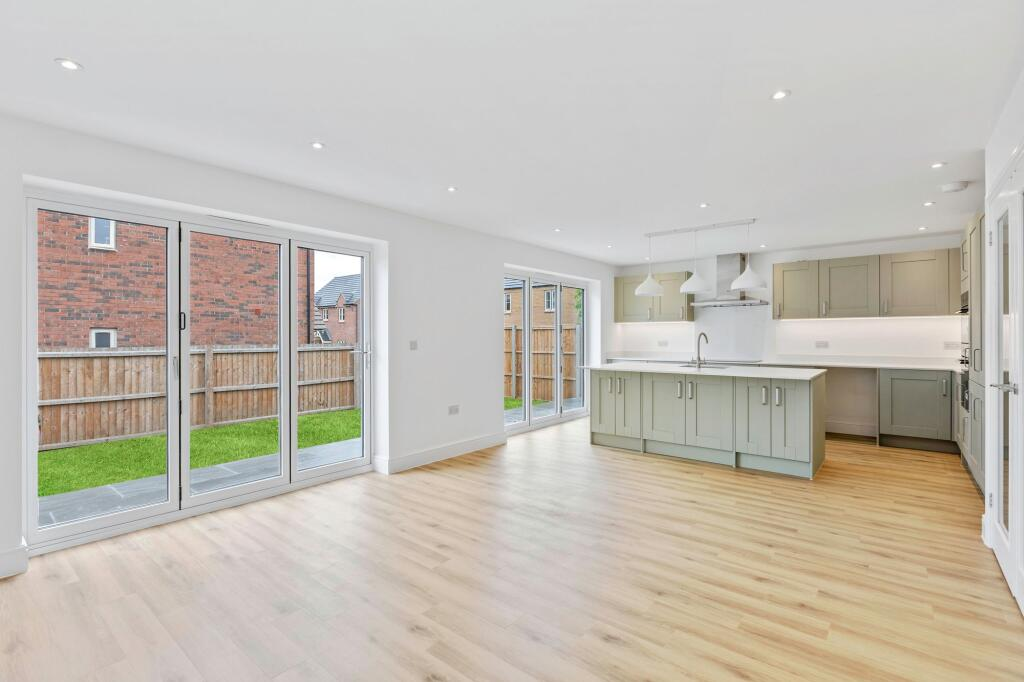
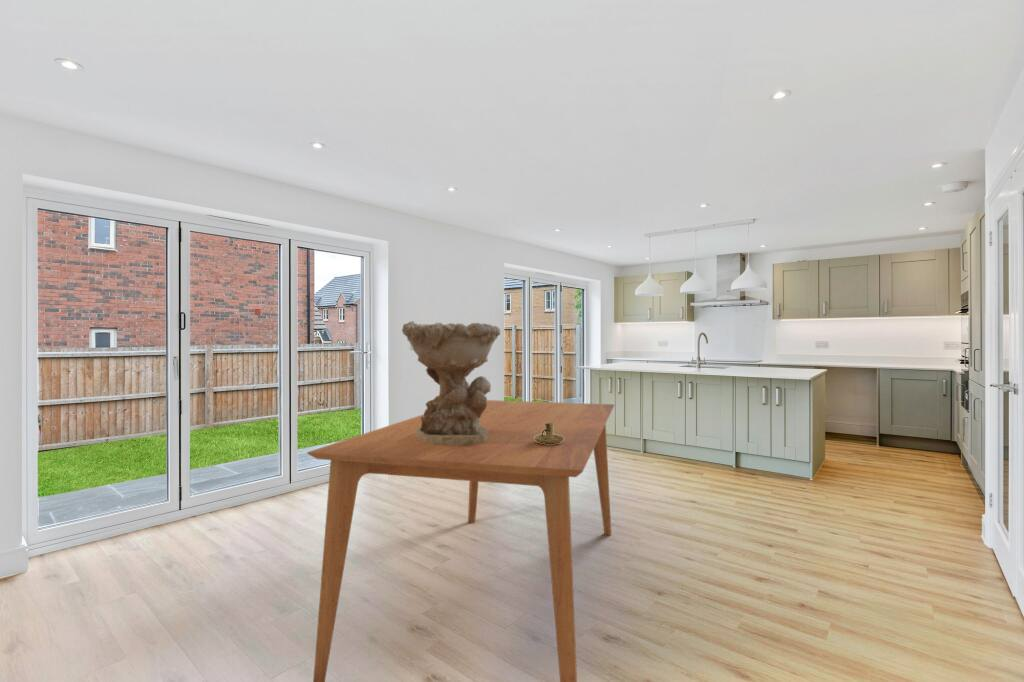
+ decorative bowl (451, 378)
+ dining table (504, 483)
+ candlestick (548, 433)
